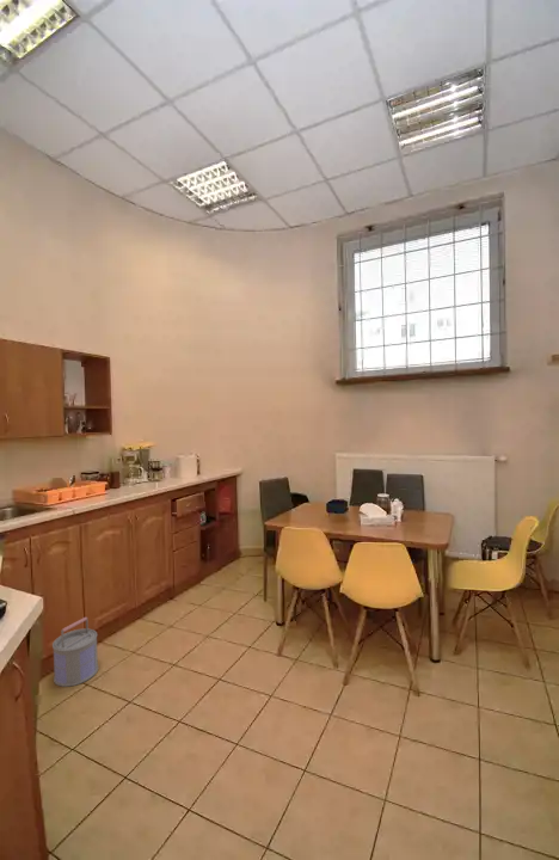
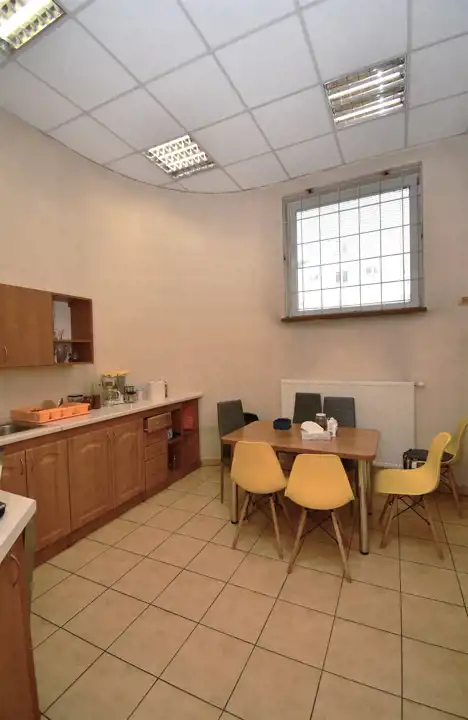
- bucket (75, 647)
